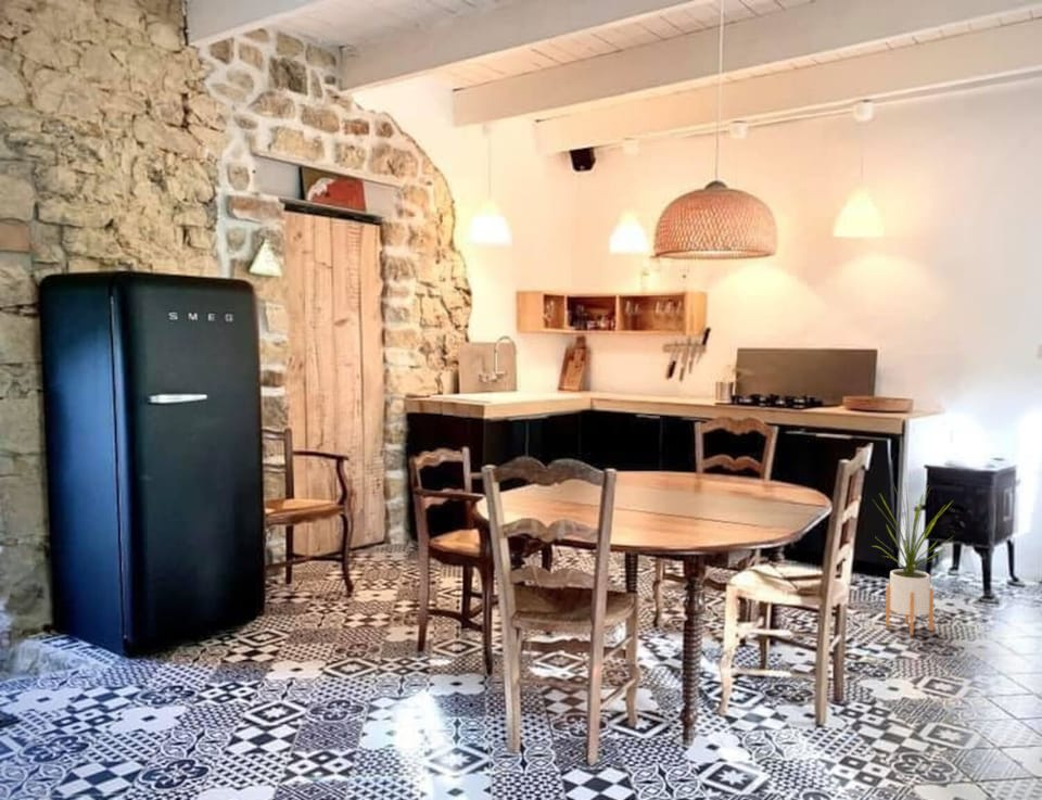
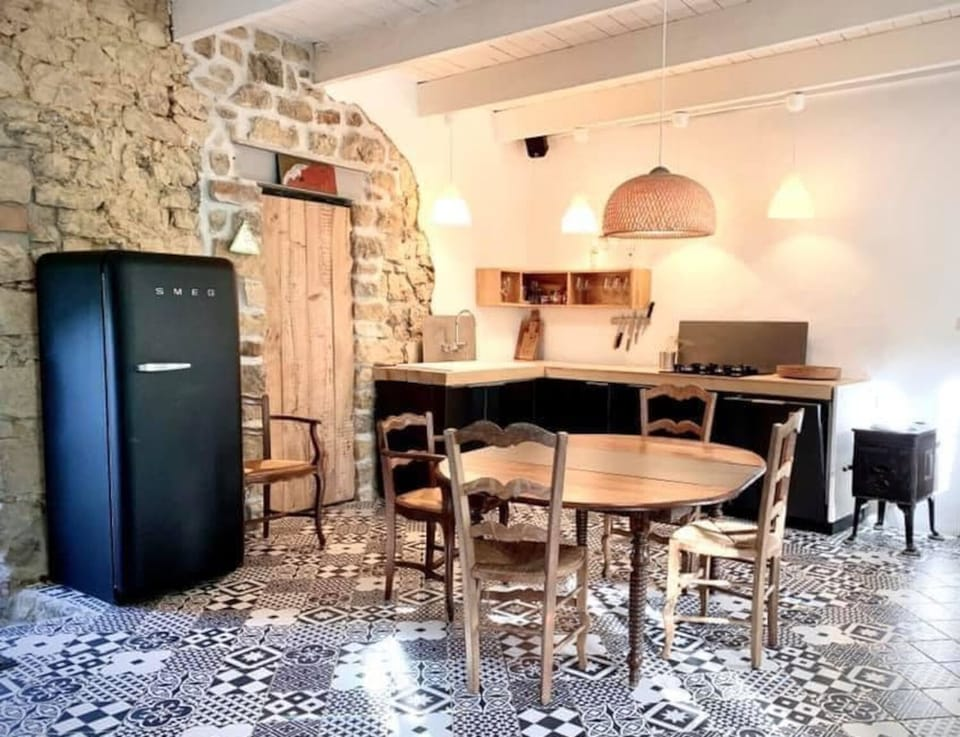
- house plant (908, 557)
